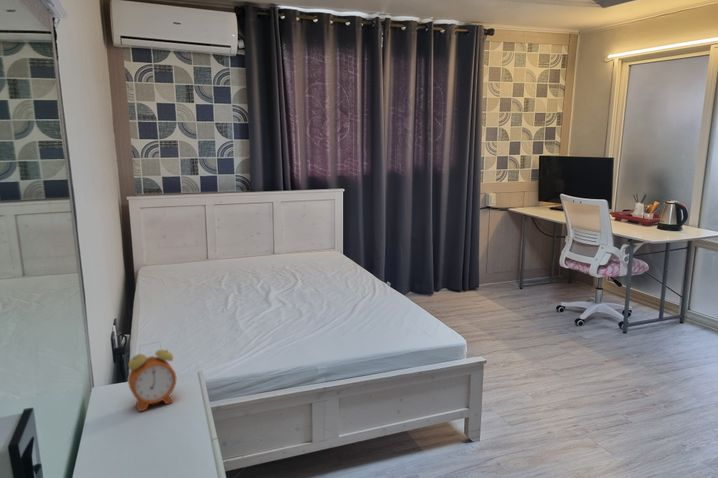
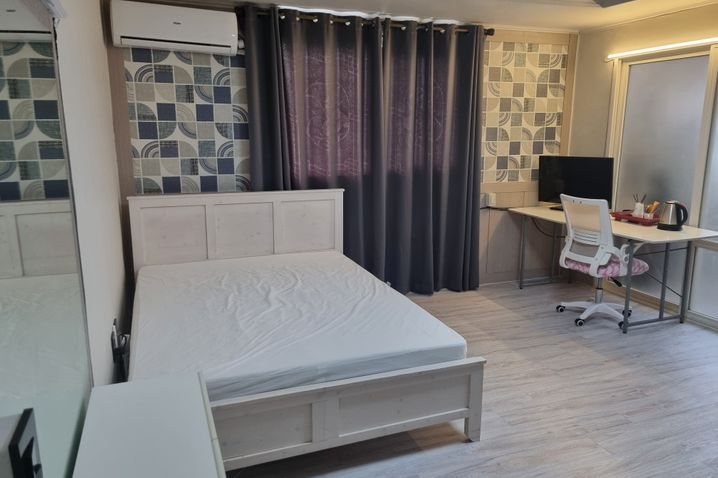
- alarm clock (152, 374)
